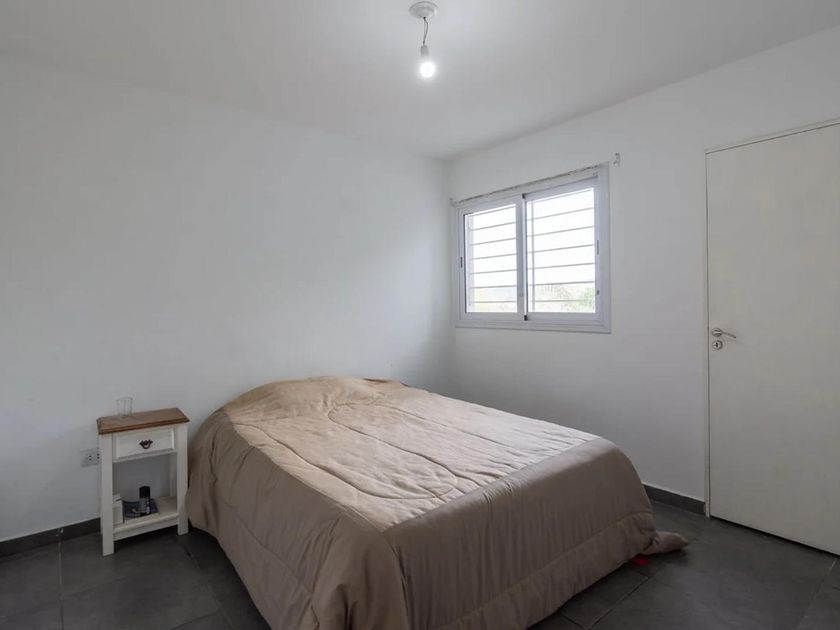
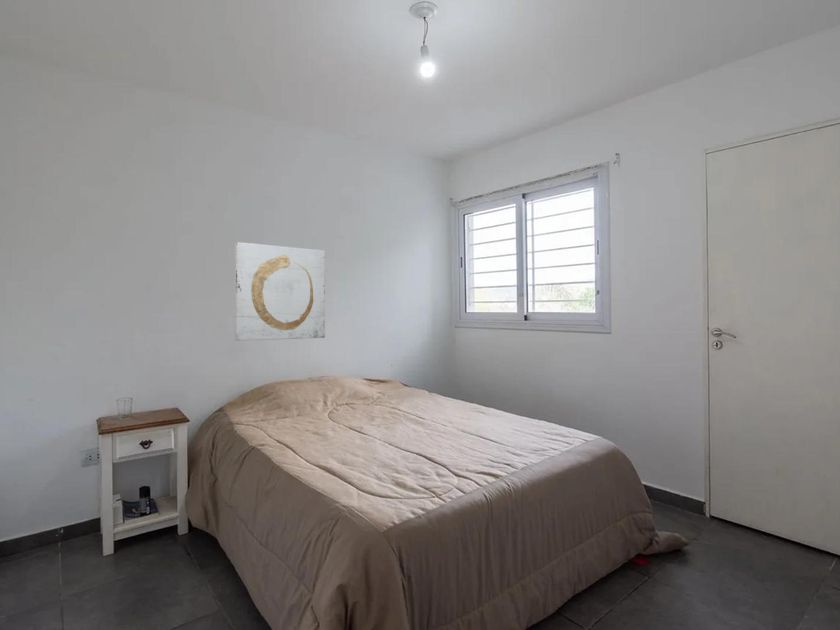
+ wall art (282, 292)
